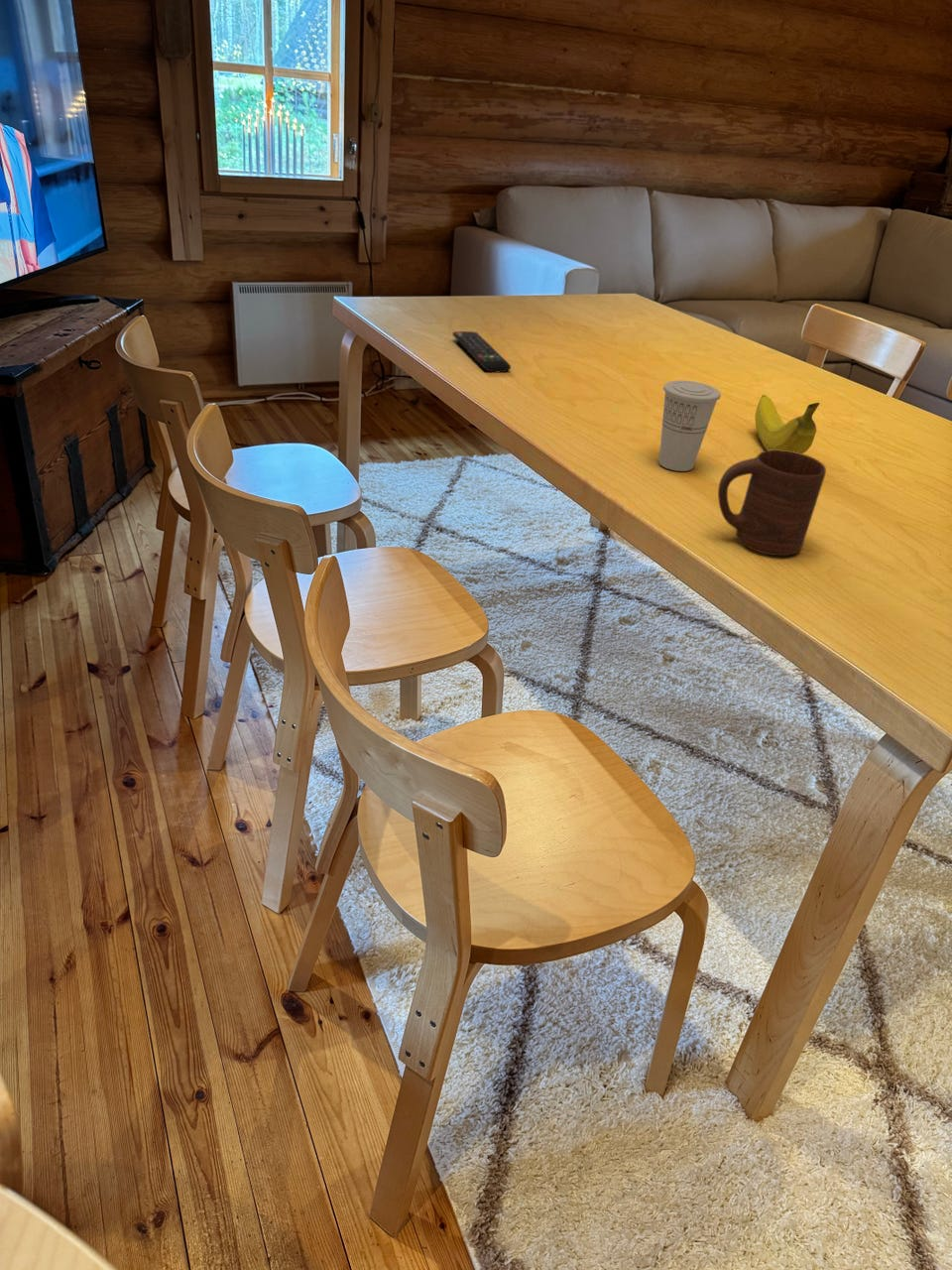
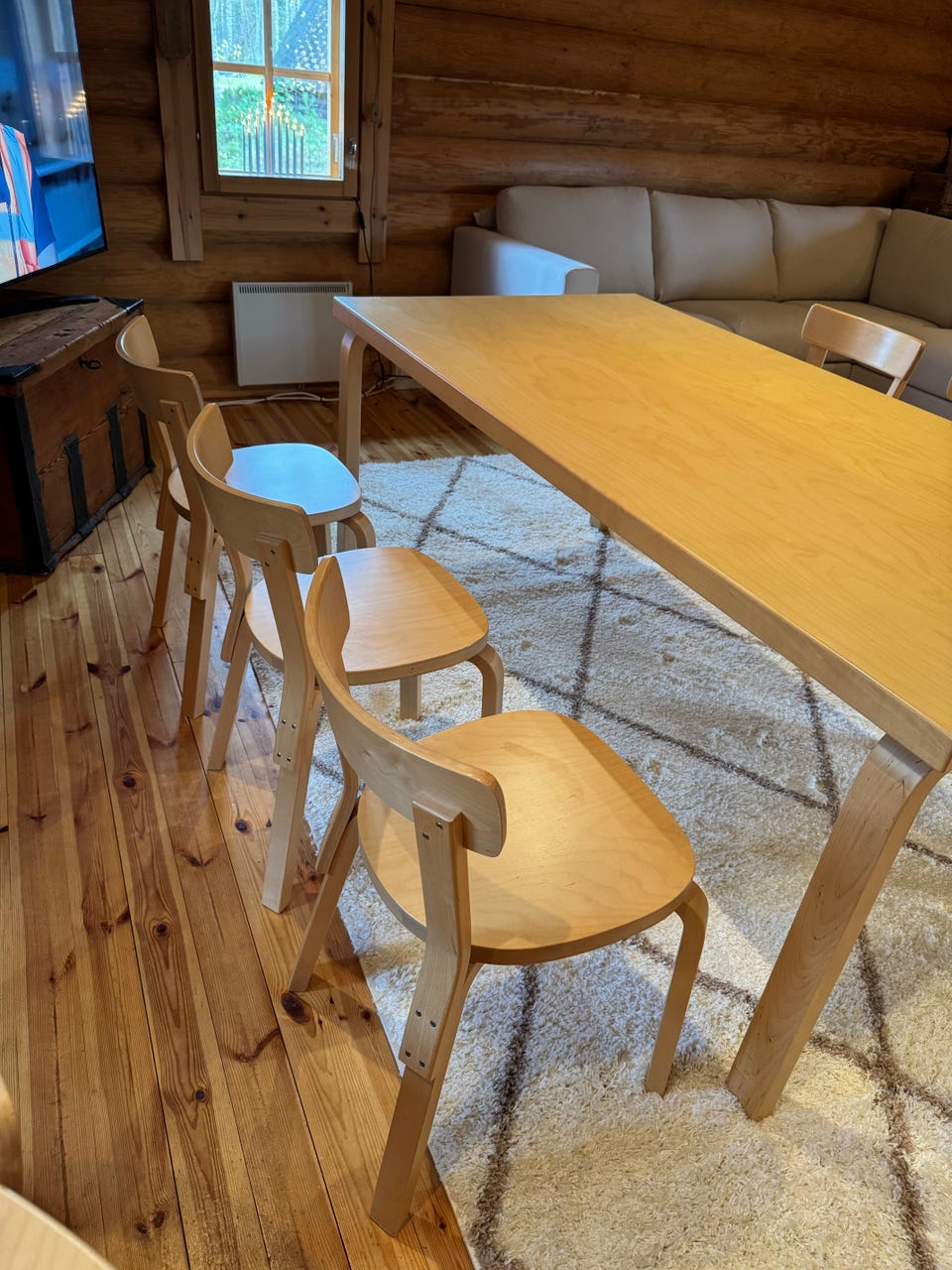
- remote control (479, 350)
- fruit (779, 417)
- cup (683, 427)
- cup (770, 503)
